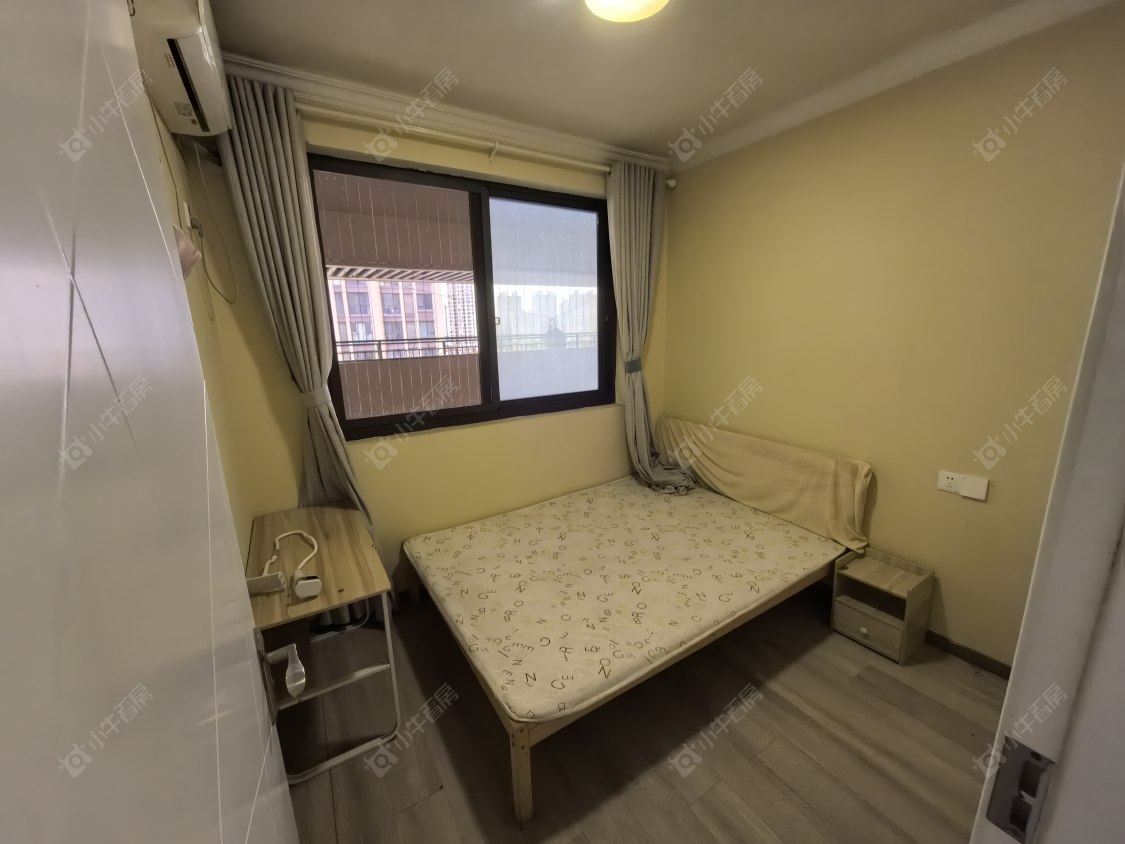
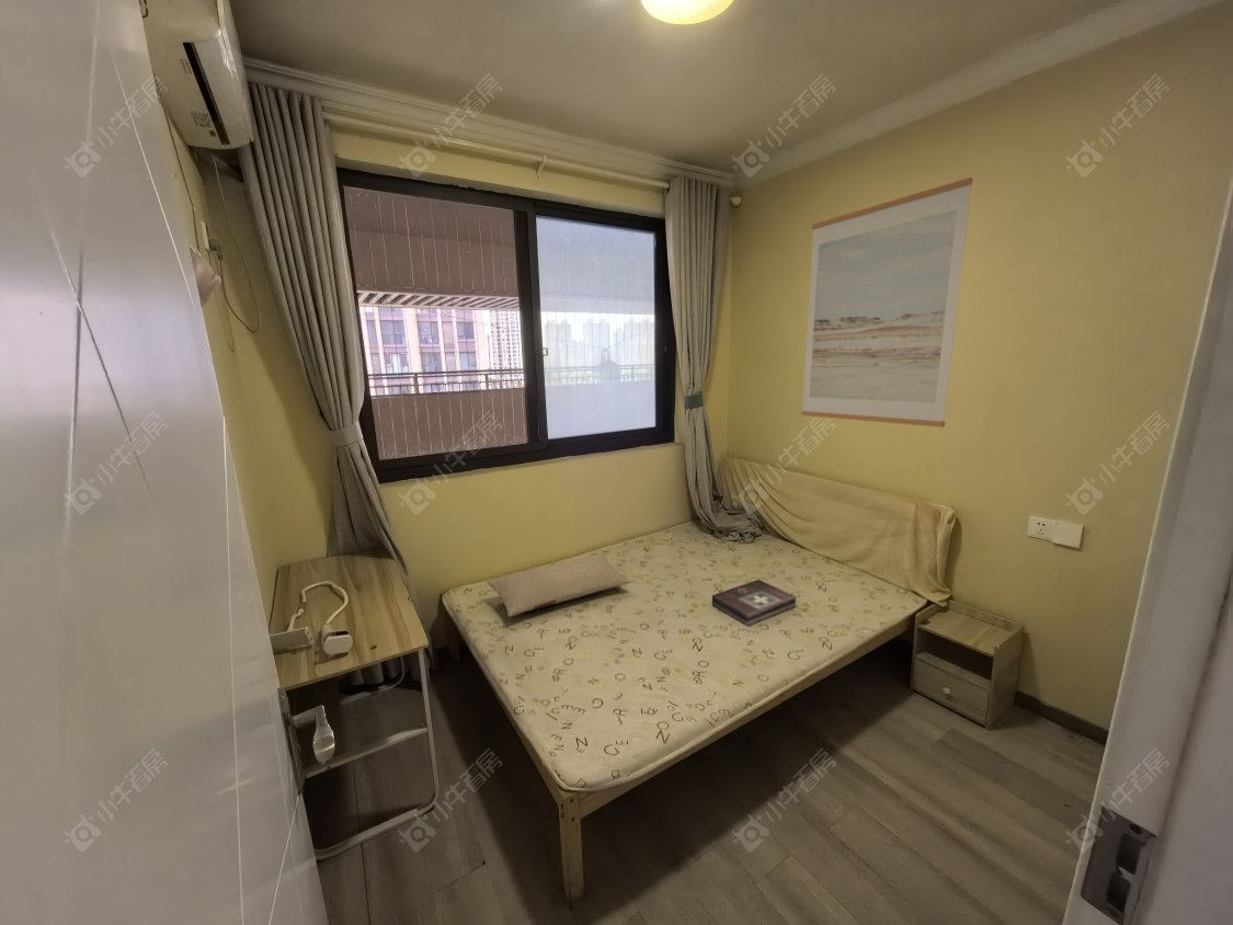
+ pillow (559, 582)
+ wall art (872, 317)
+ first aid kit (753, 601)
